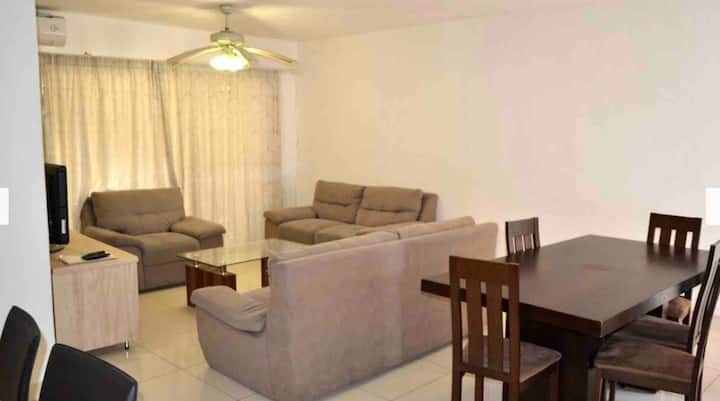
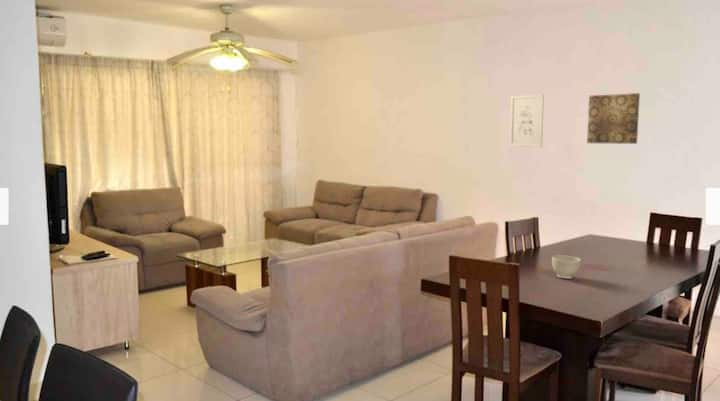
+ wall art (526, 121)
+ bowl (565, 267)
+ wall art (612, 119)
